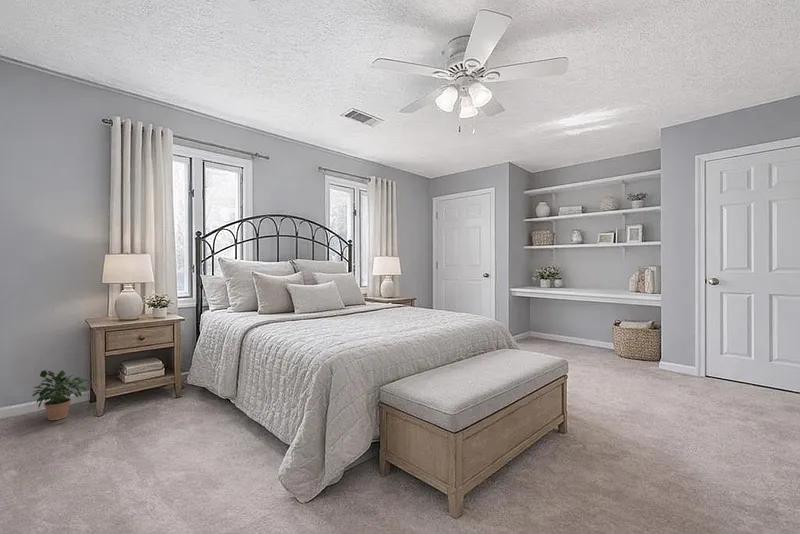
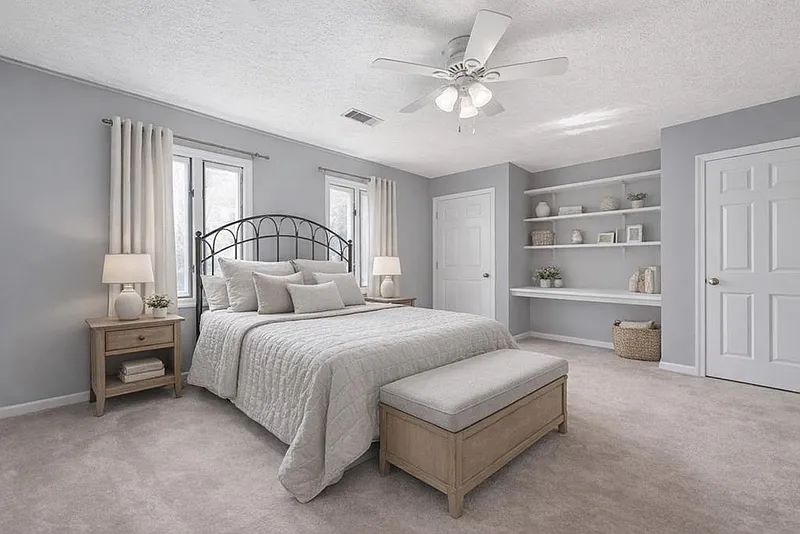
- potted plant (62, 391)
